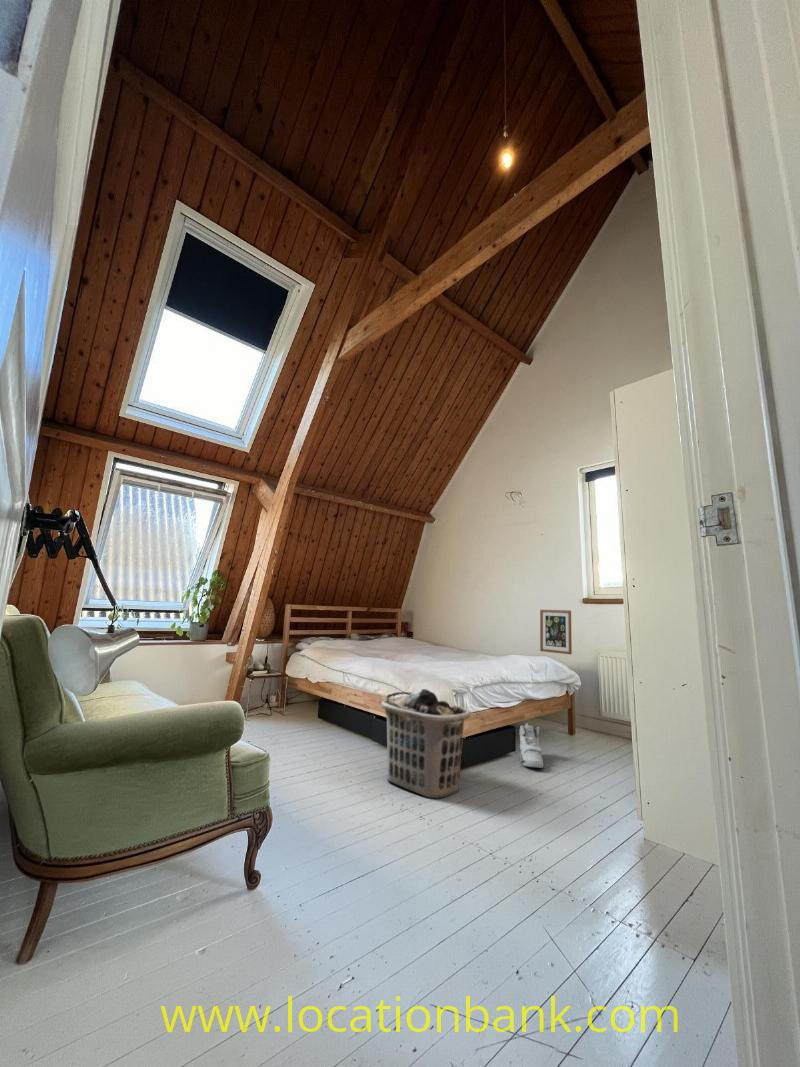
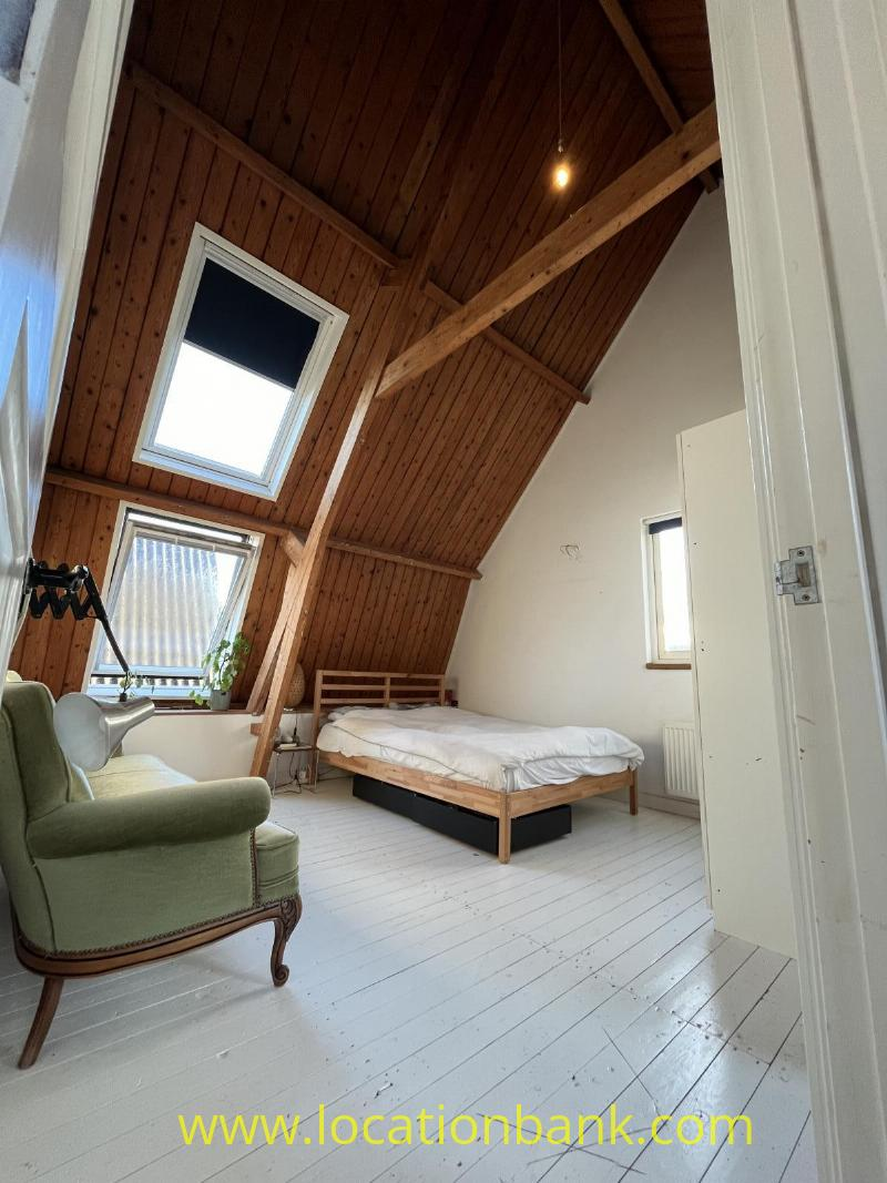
- wall art (555, 631)
- sneaker (530, 744)
- clothes hamper (423, 737)
